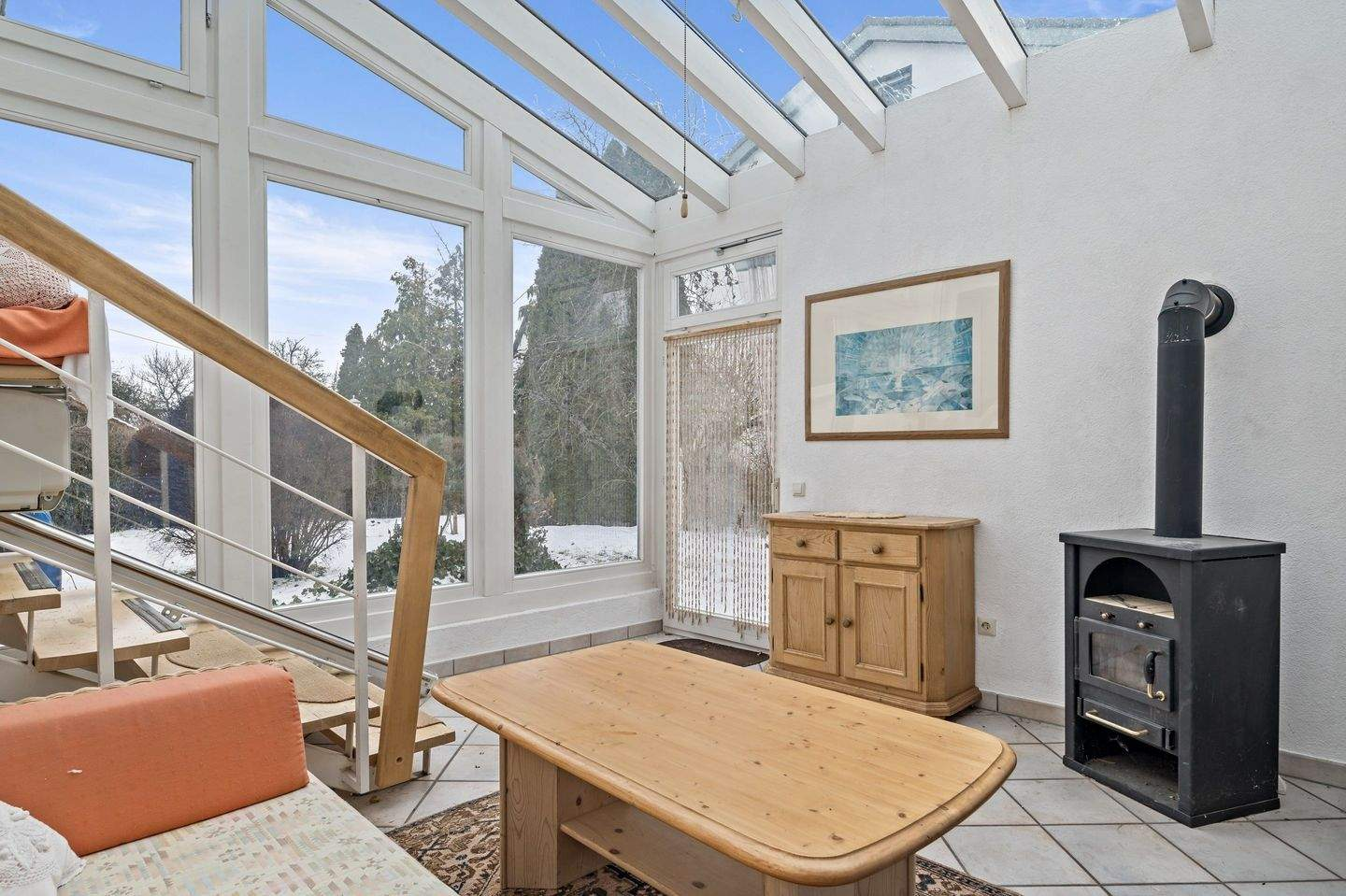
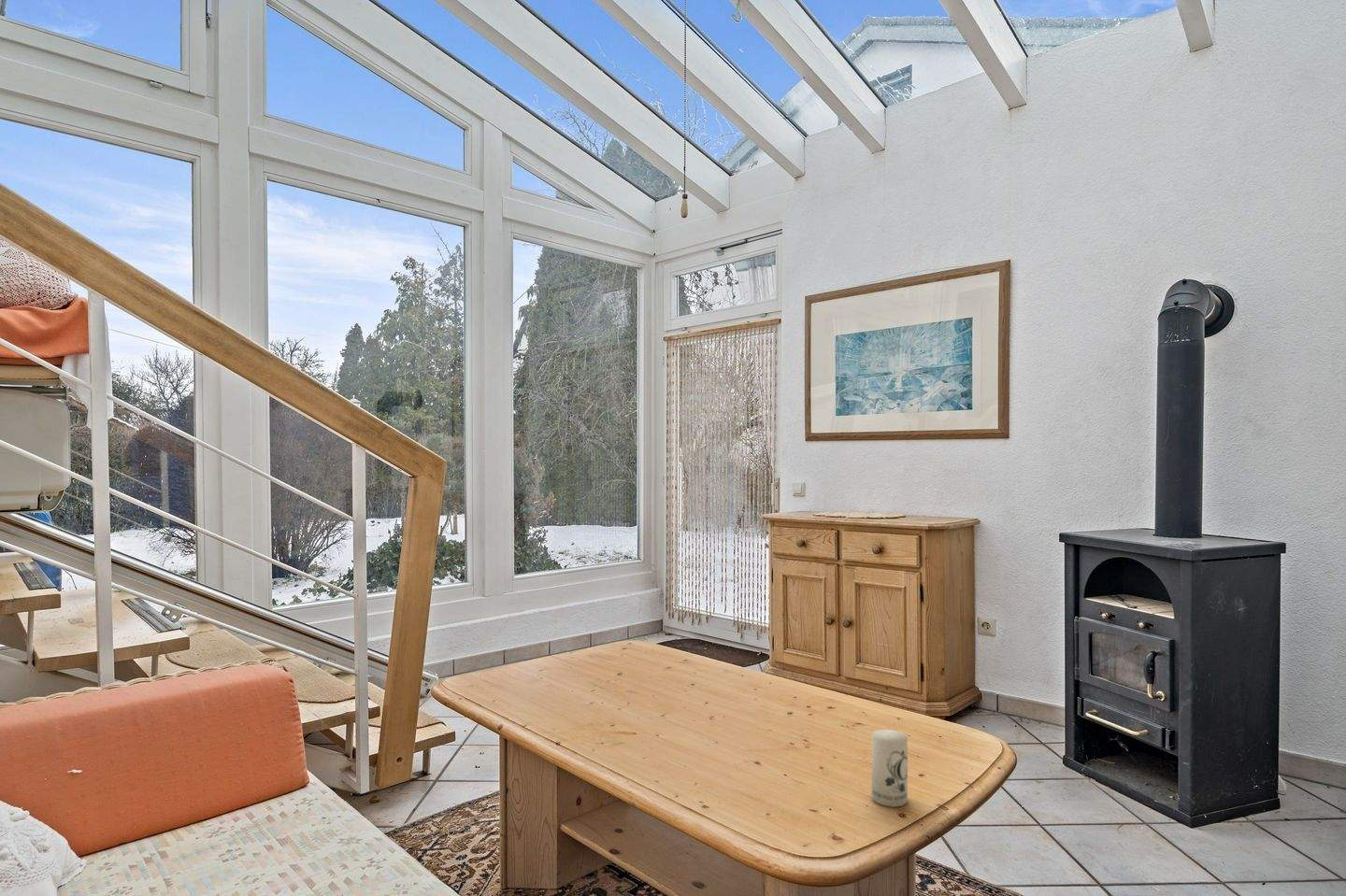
+ candle (889, 767)
